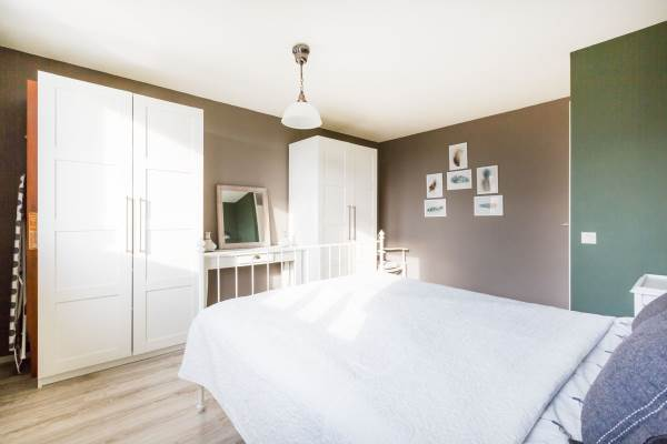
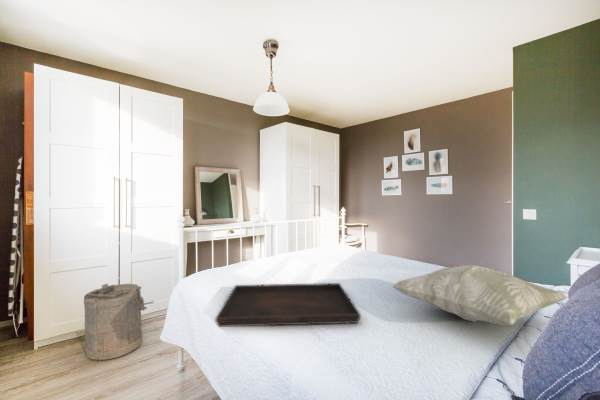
+ serving tray (288, 301)
+ laundry hamper (114, 315)
+ decorative pillow (474, 291)
